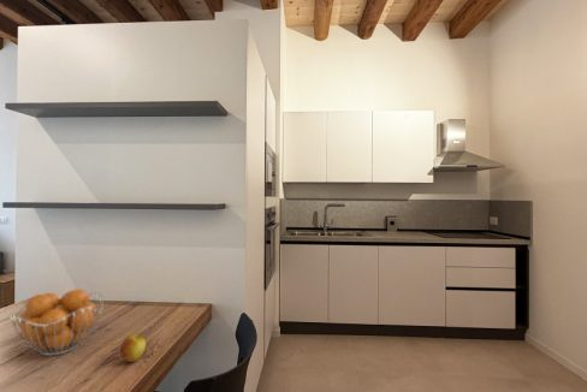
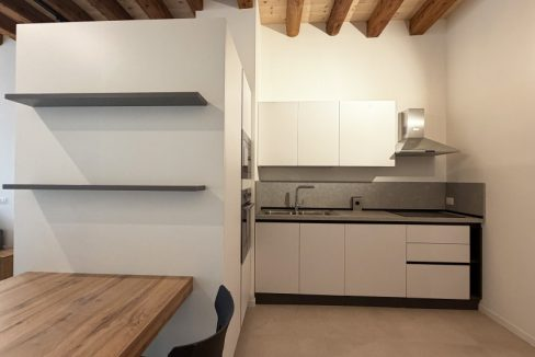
- apple (132, 348)
- fruit basket (59, 319)
